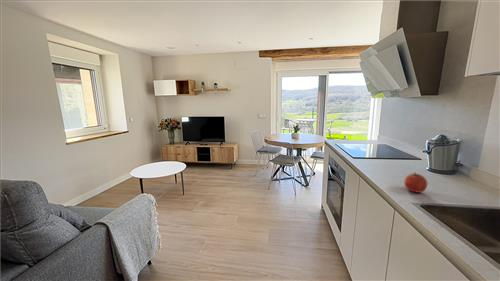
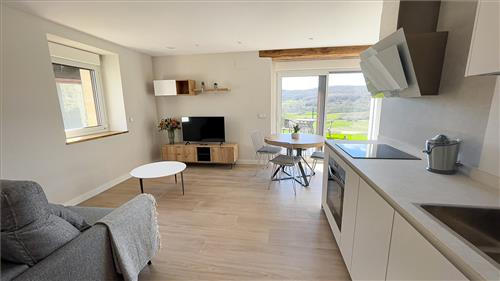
- apple (415, 181)
